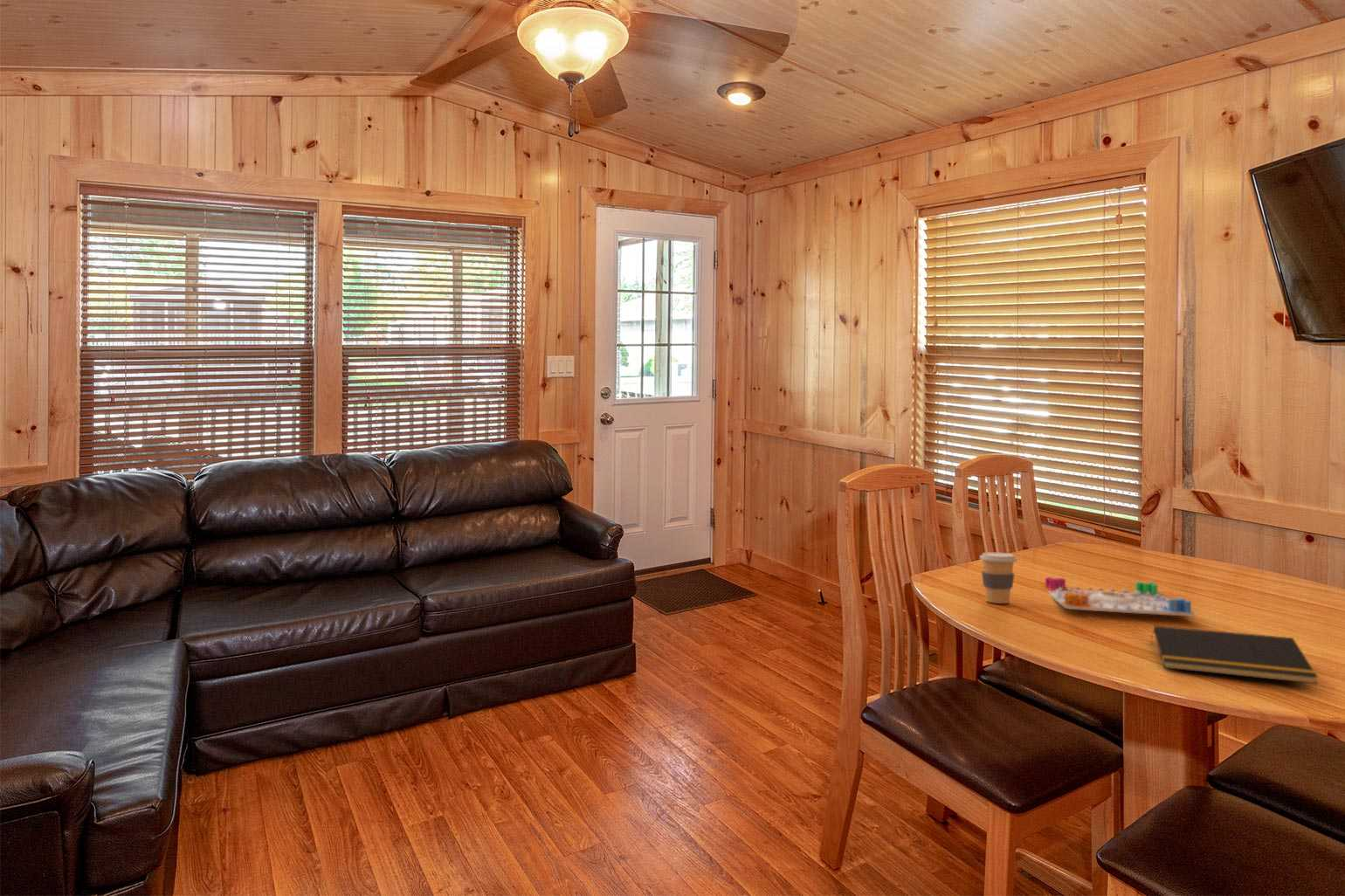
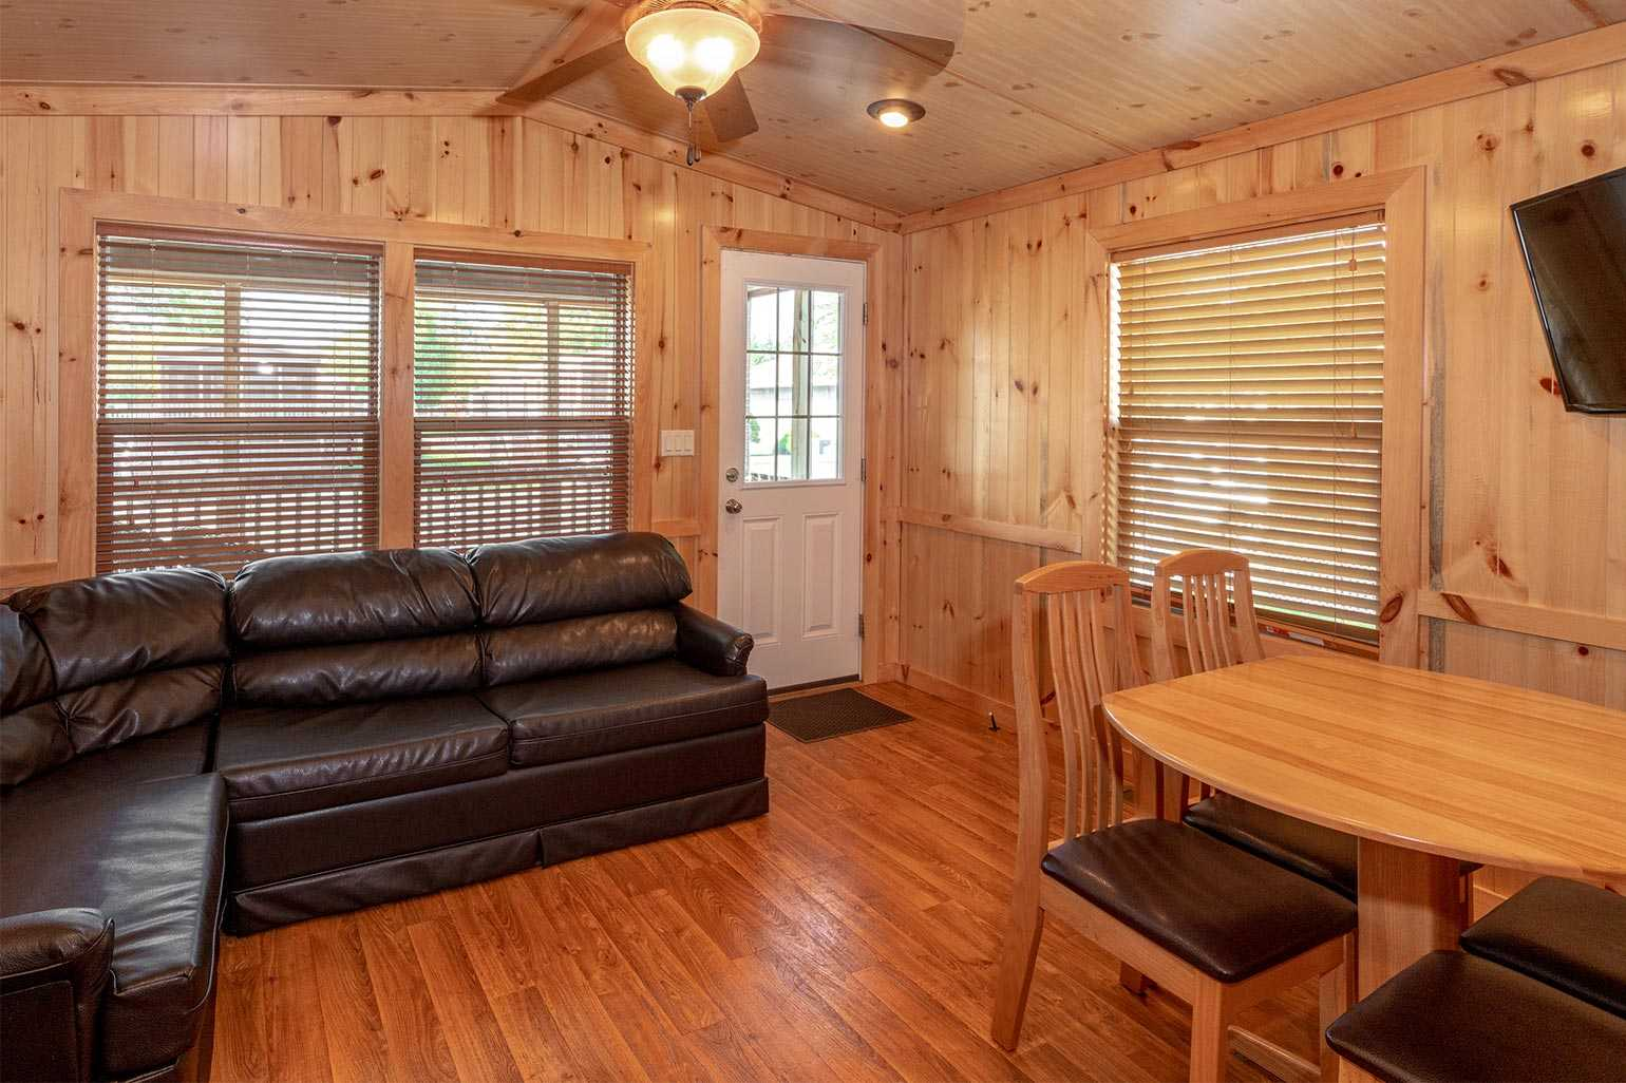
- notepad (1229, 652)
- board game (1113, 595)
- coffee cup (997, 577)
